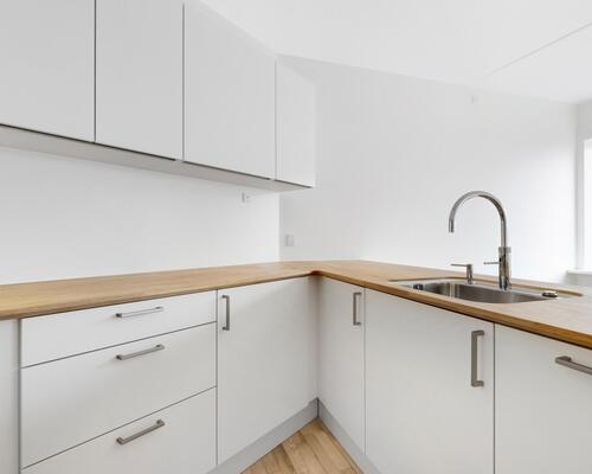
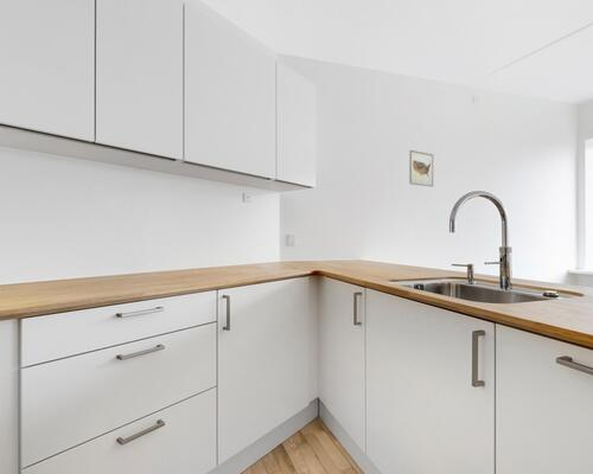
+ wall art (421, 168)
